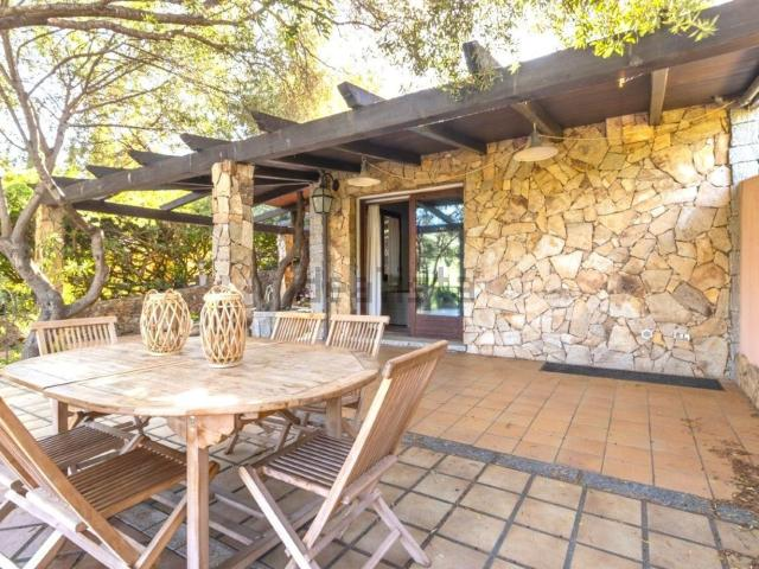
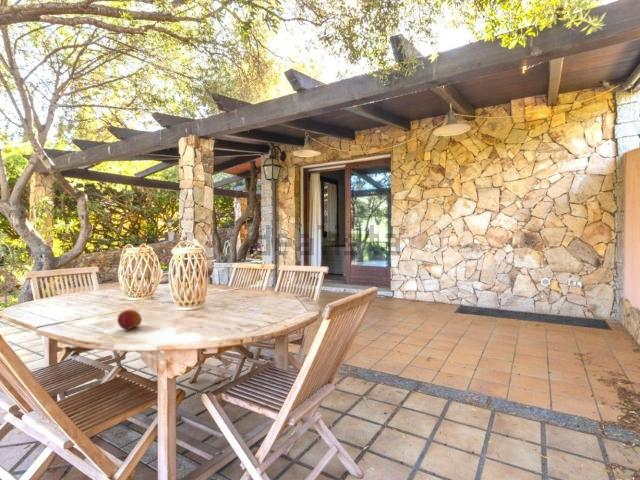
+ fruit (129, 318)
